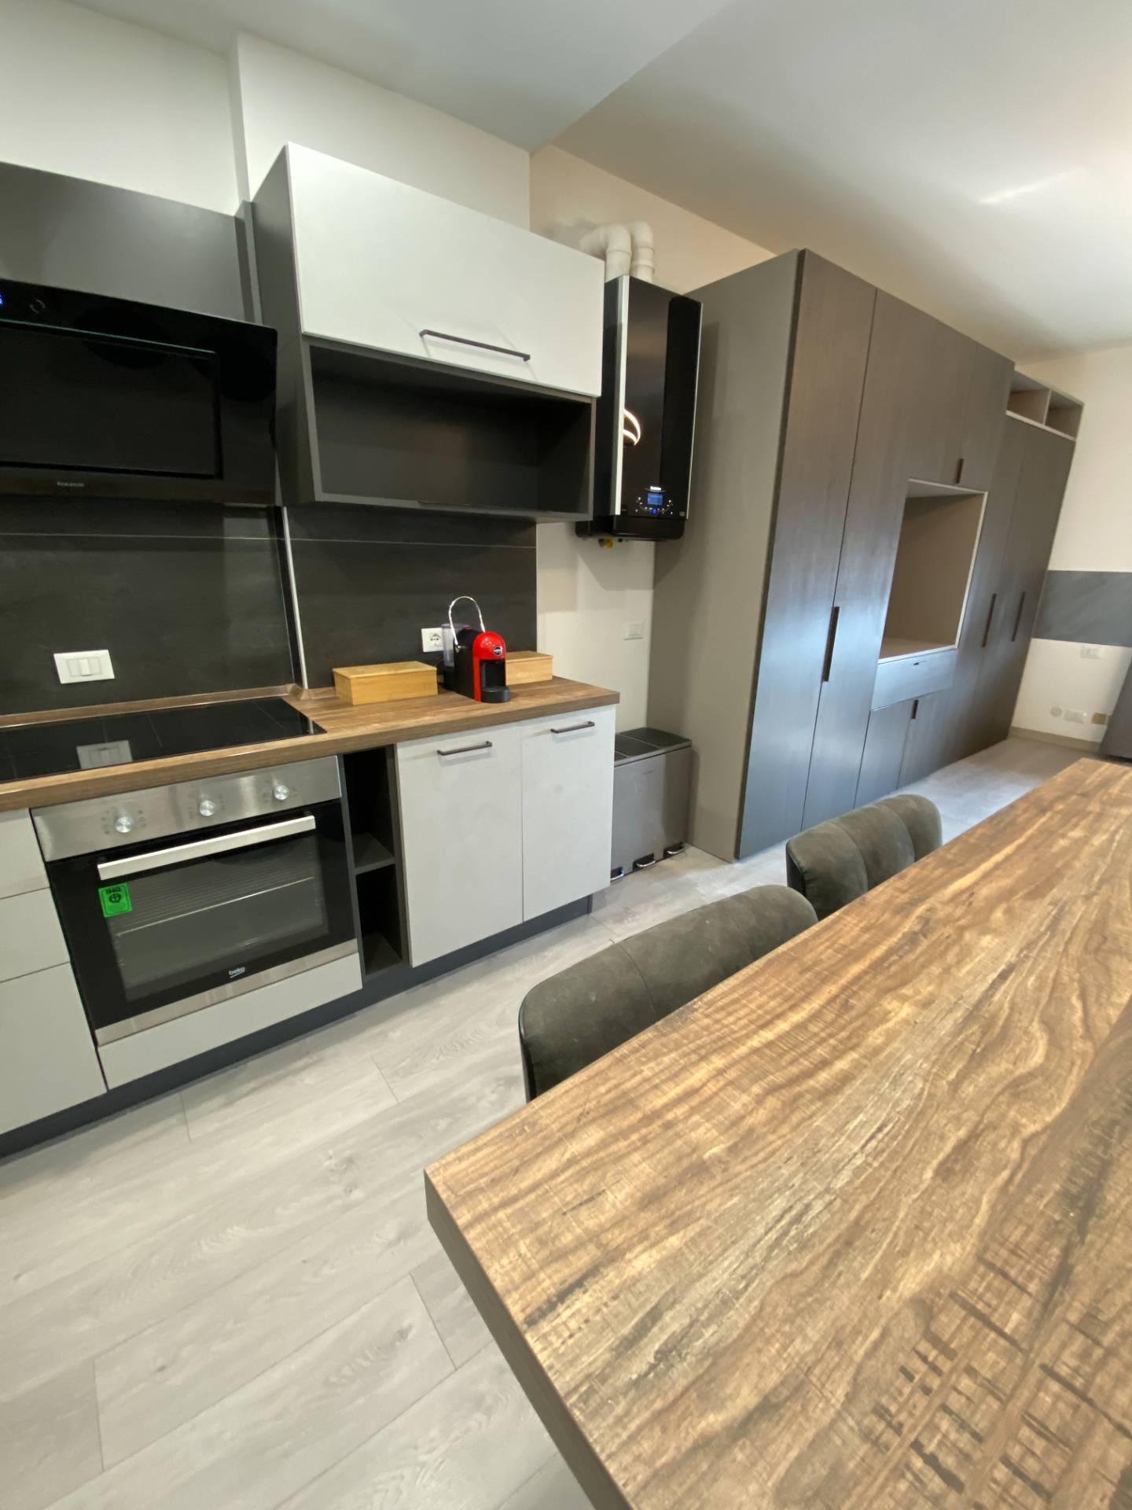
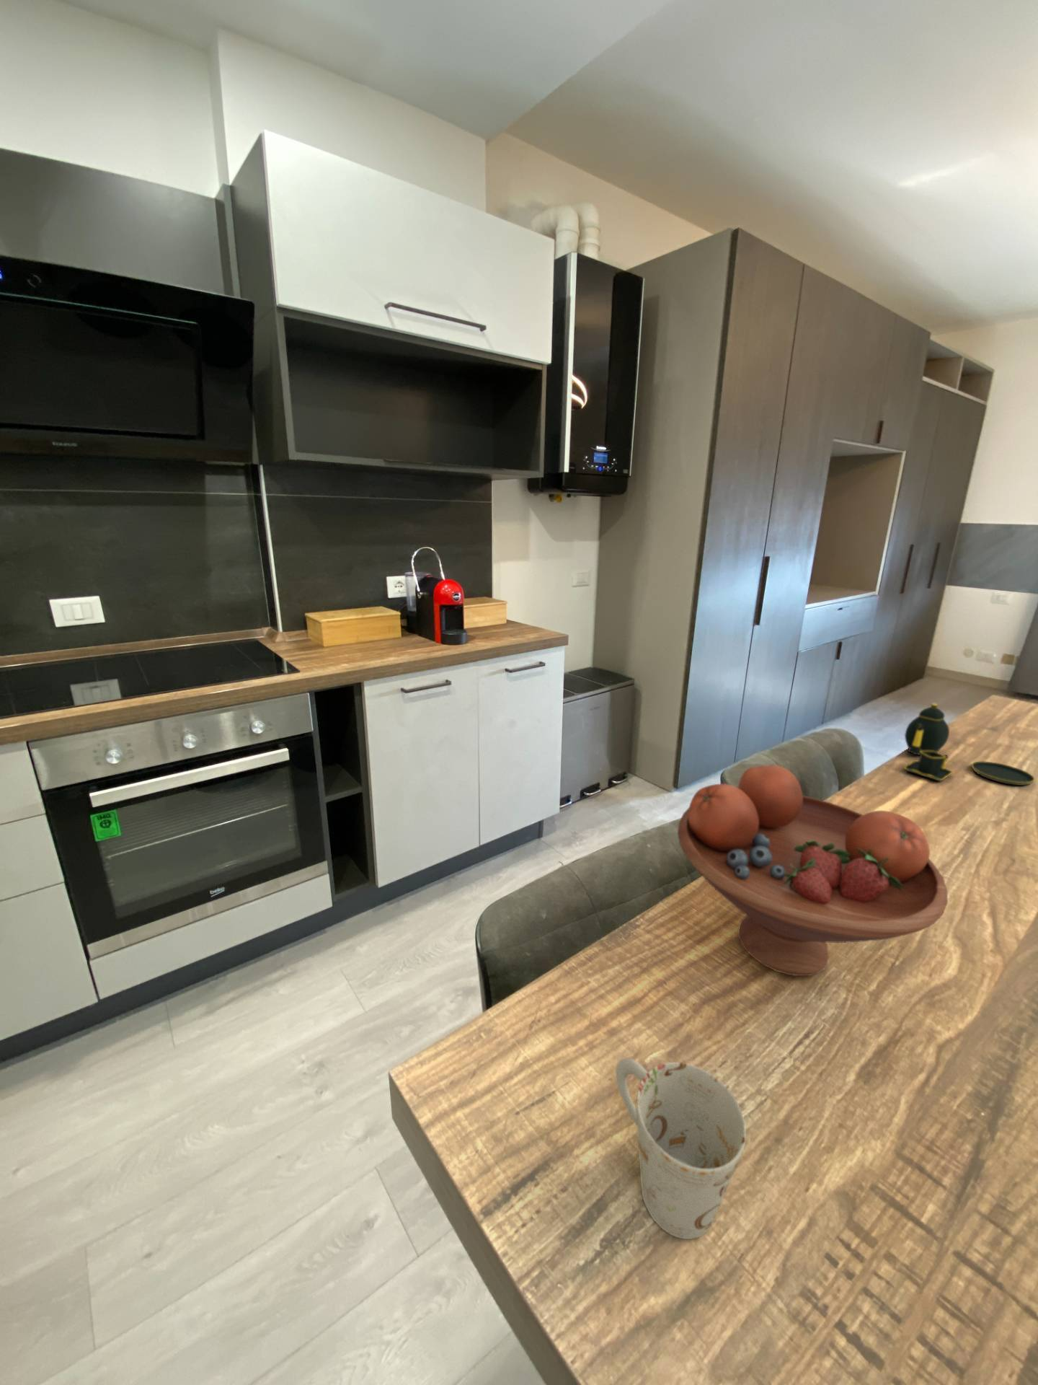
+ fruit bowl (795, 877)
+ mug (664, 1131)
+ teapot (948, 739)
